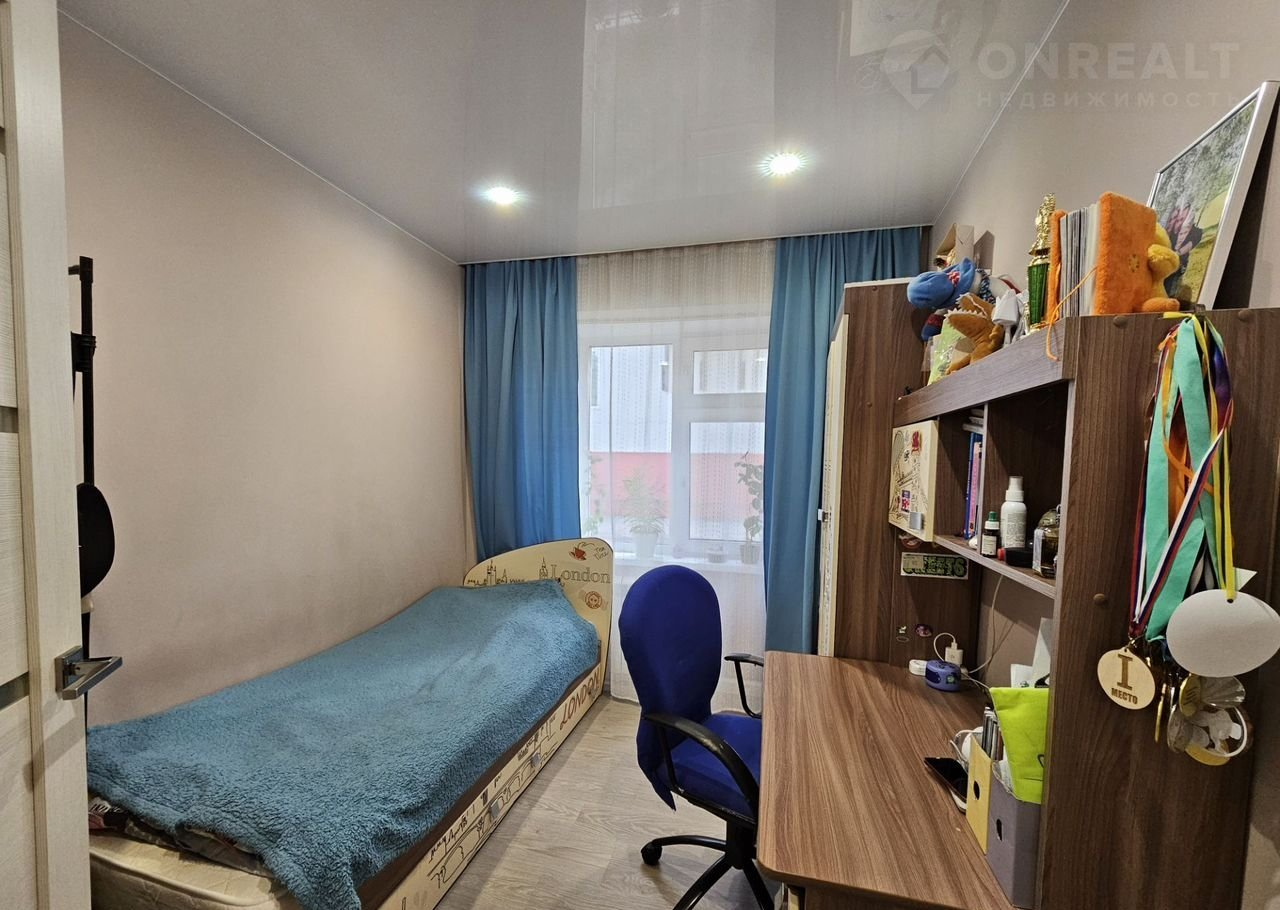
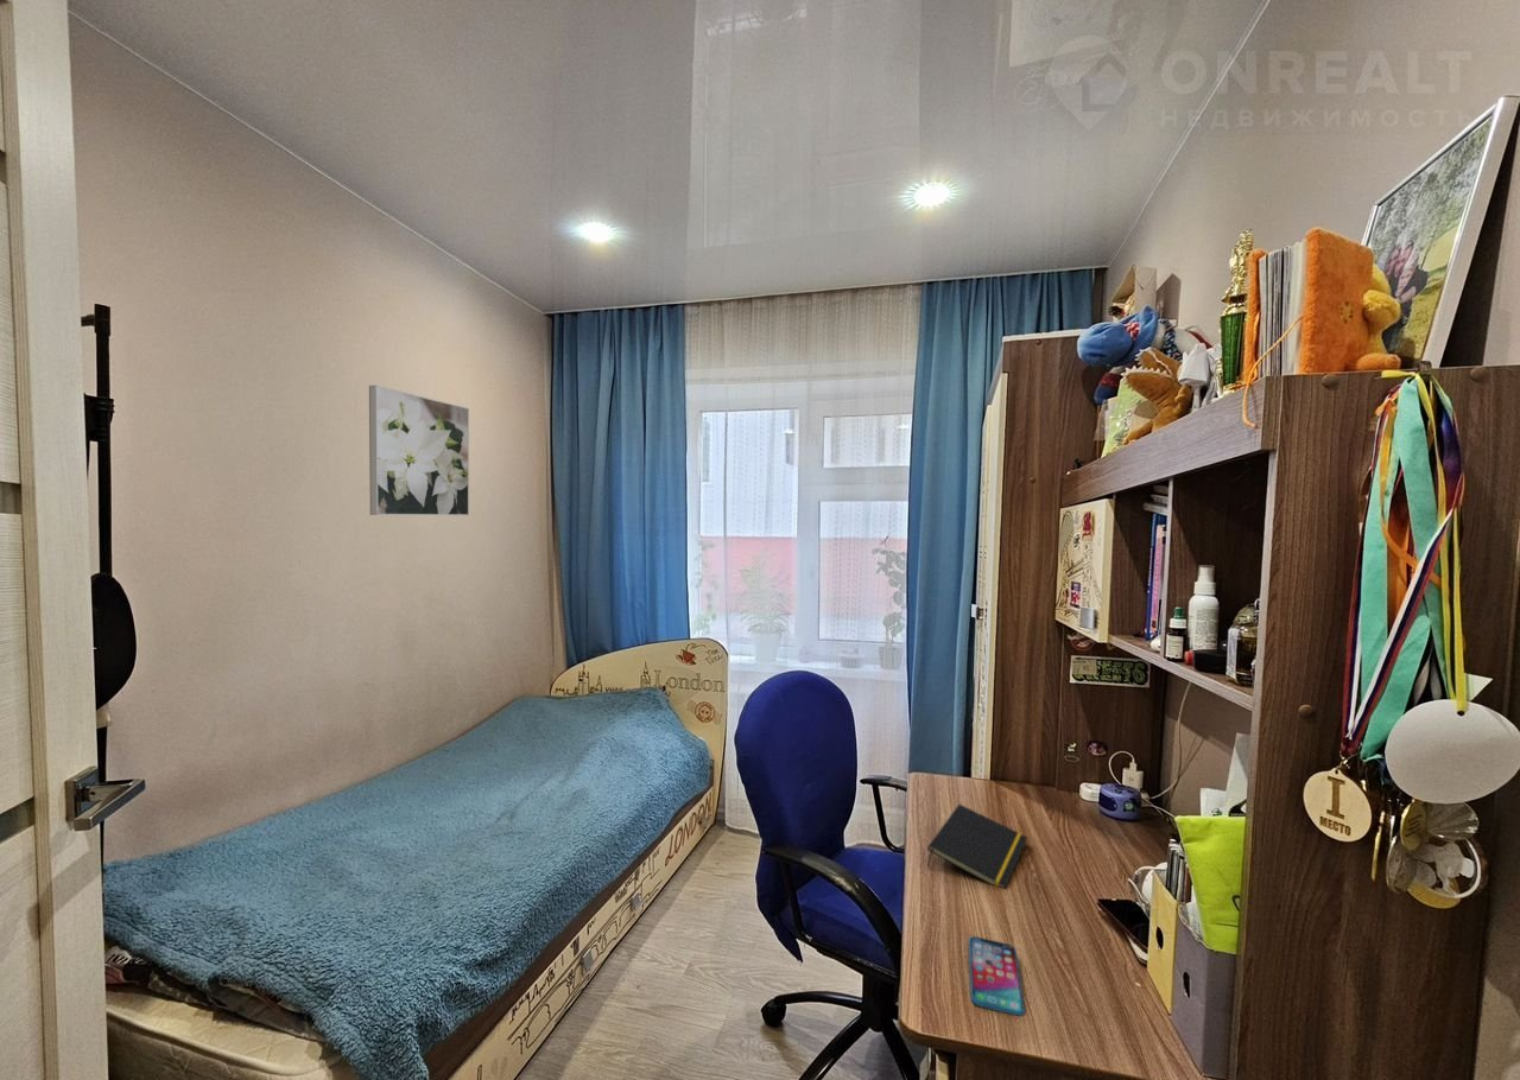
+ notepad (978, 843)
+ smartphone (994, 973)
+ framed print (423, 456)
